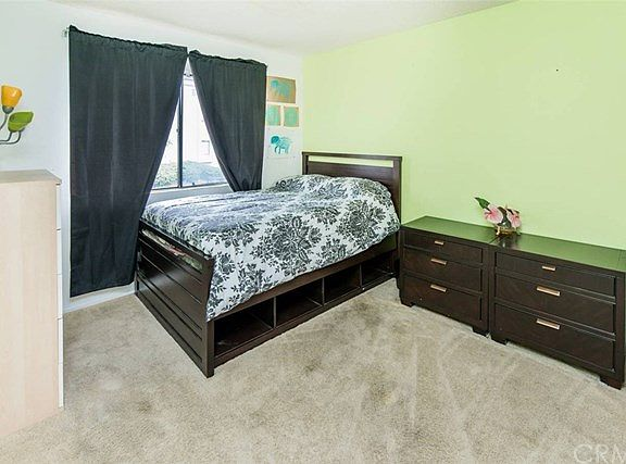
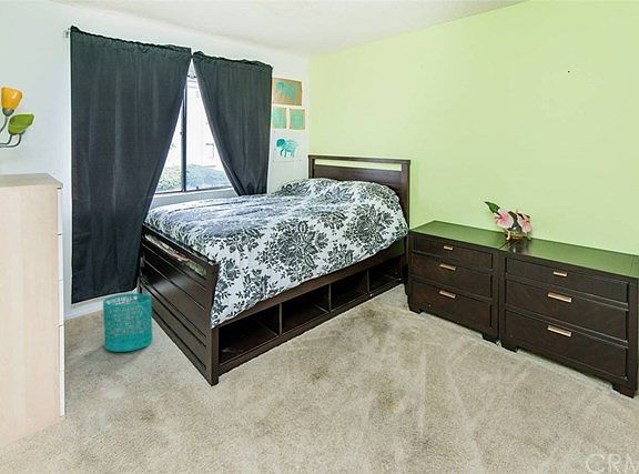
+ wastebasket (128, 321)
